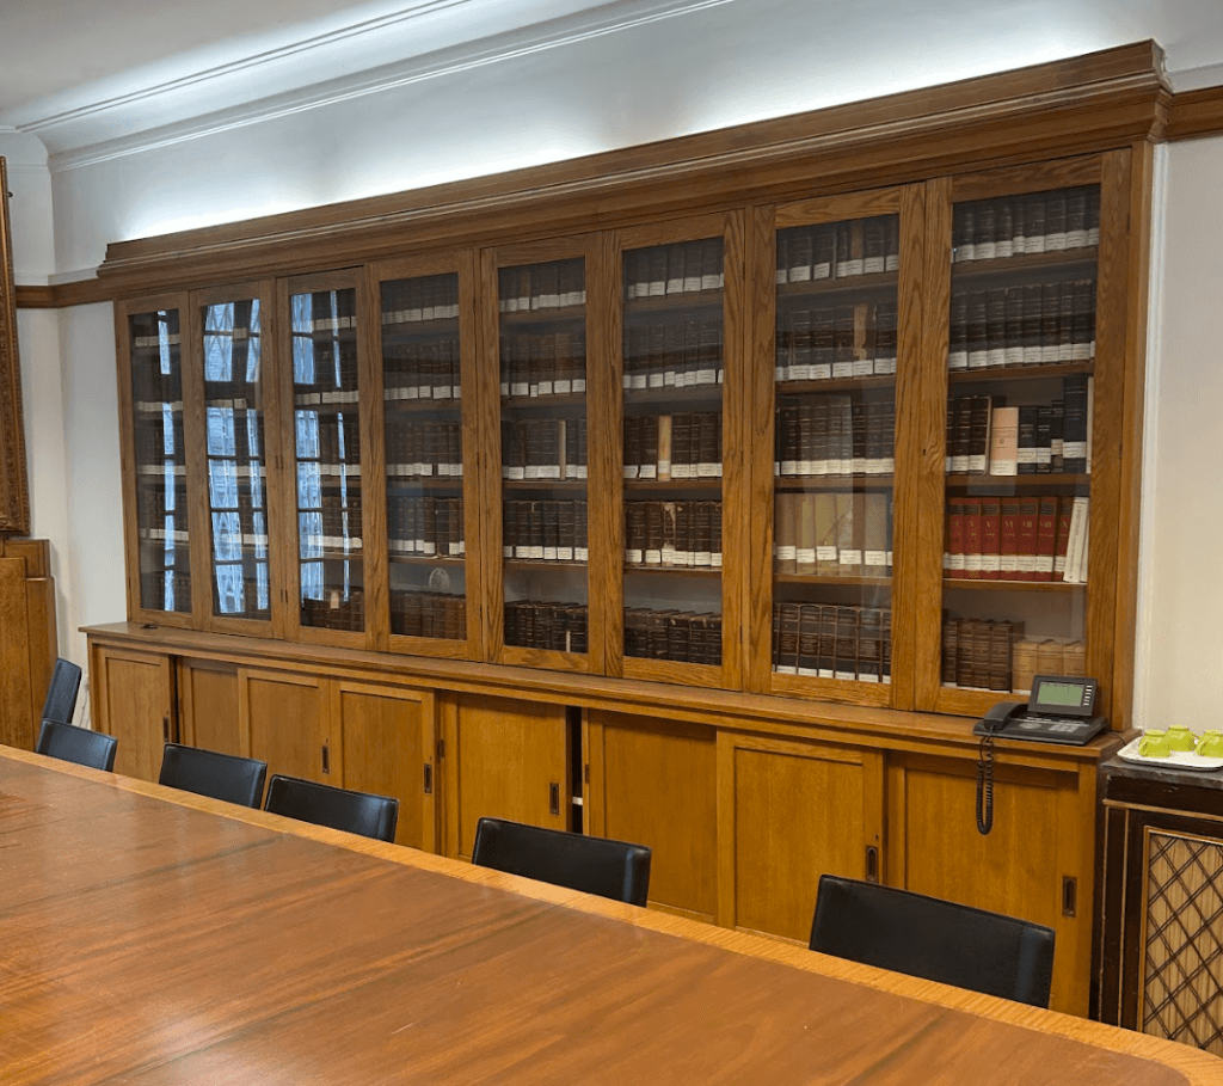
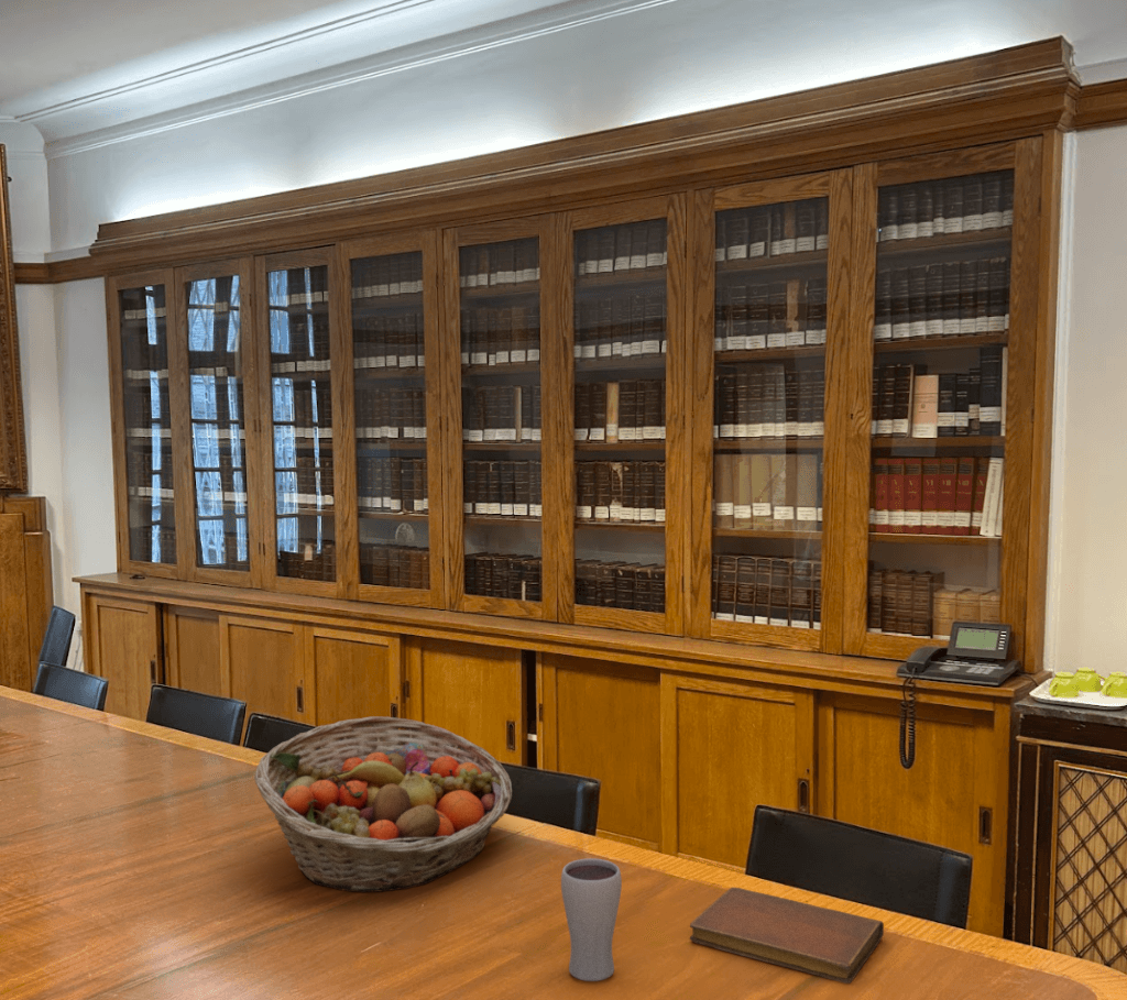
+ fruit basket (387, 798)
+ notebook (786, 930)
+ drinking glass (591, 921)
